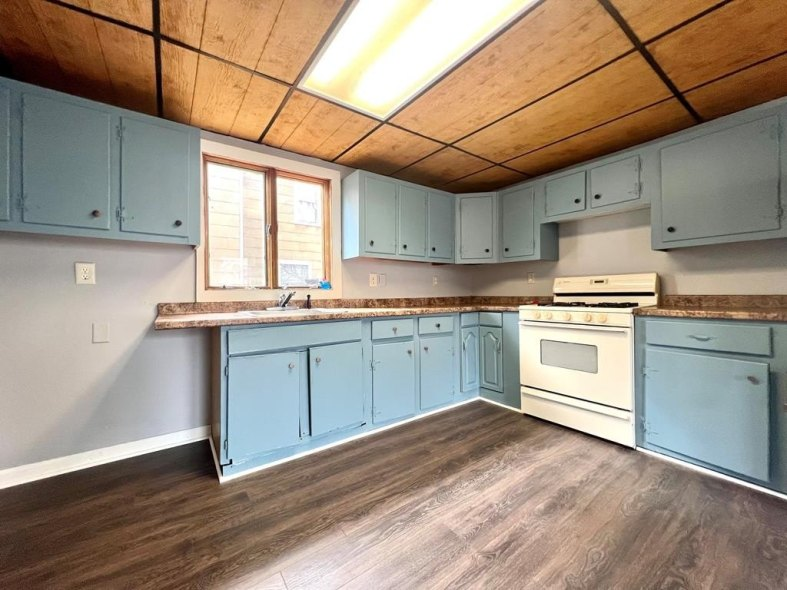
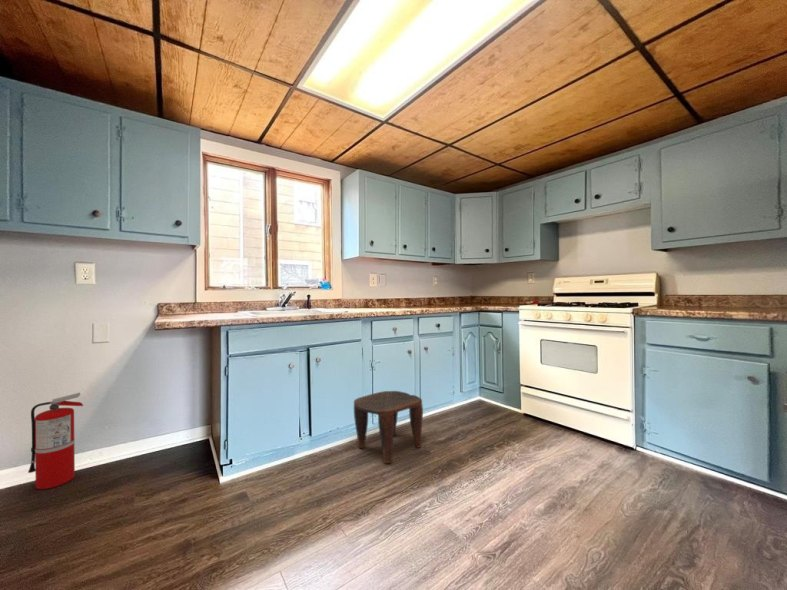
+ fire extinguisher (56, 438)
+ stool (388, 422)
